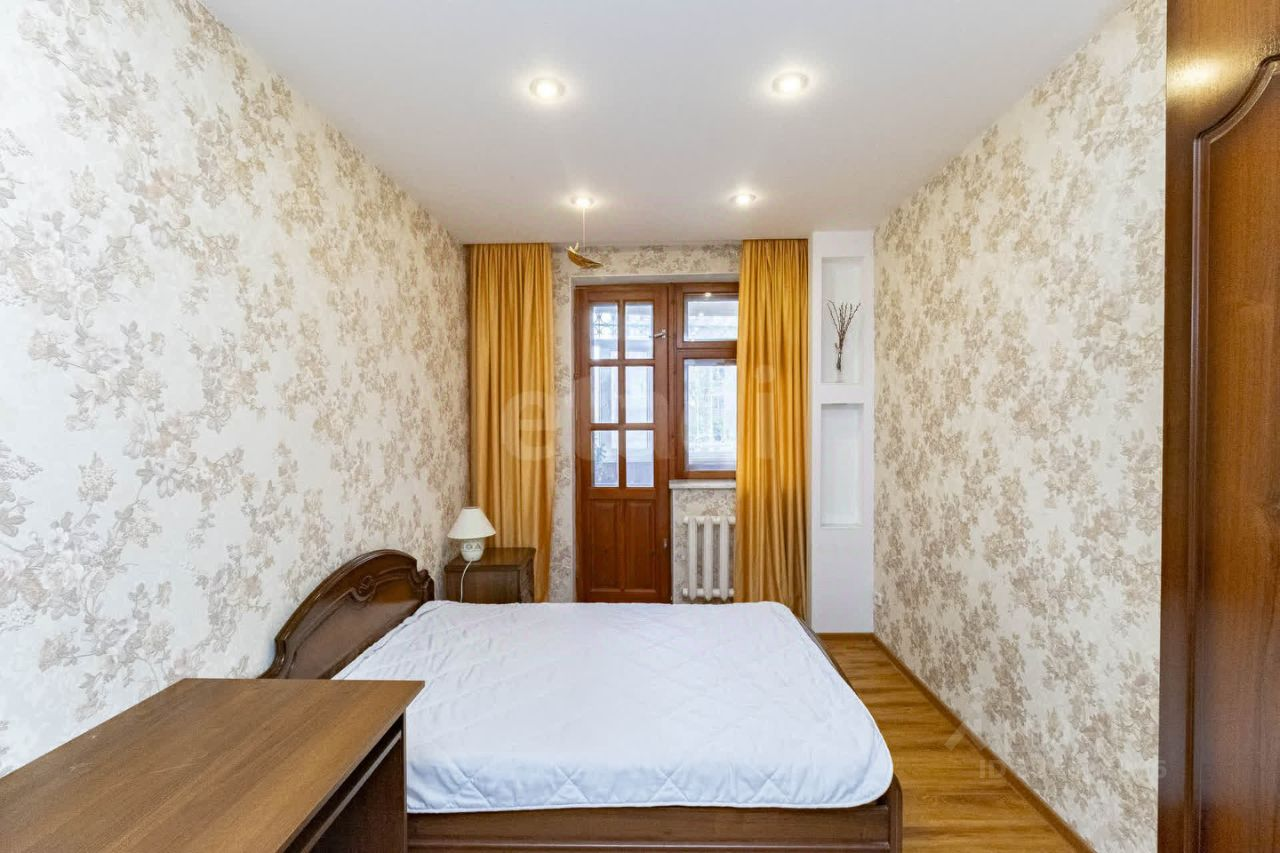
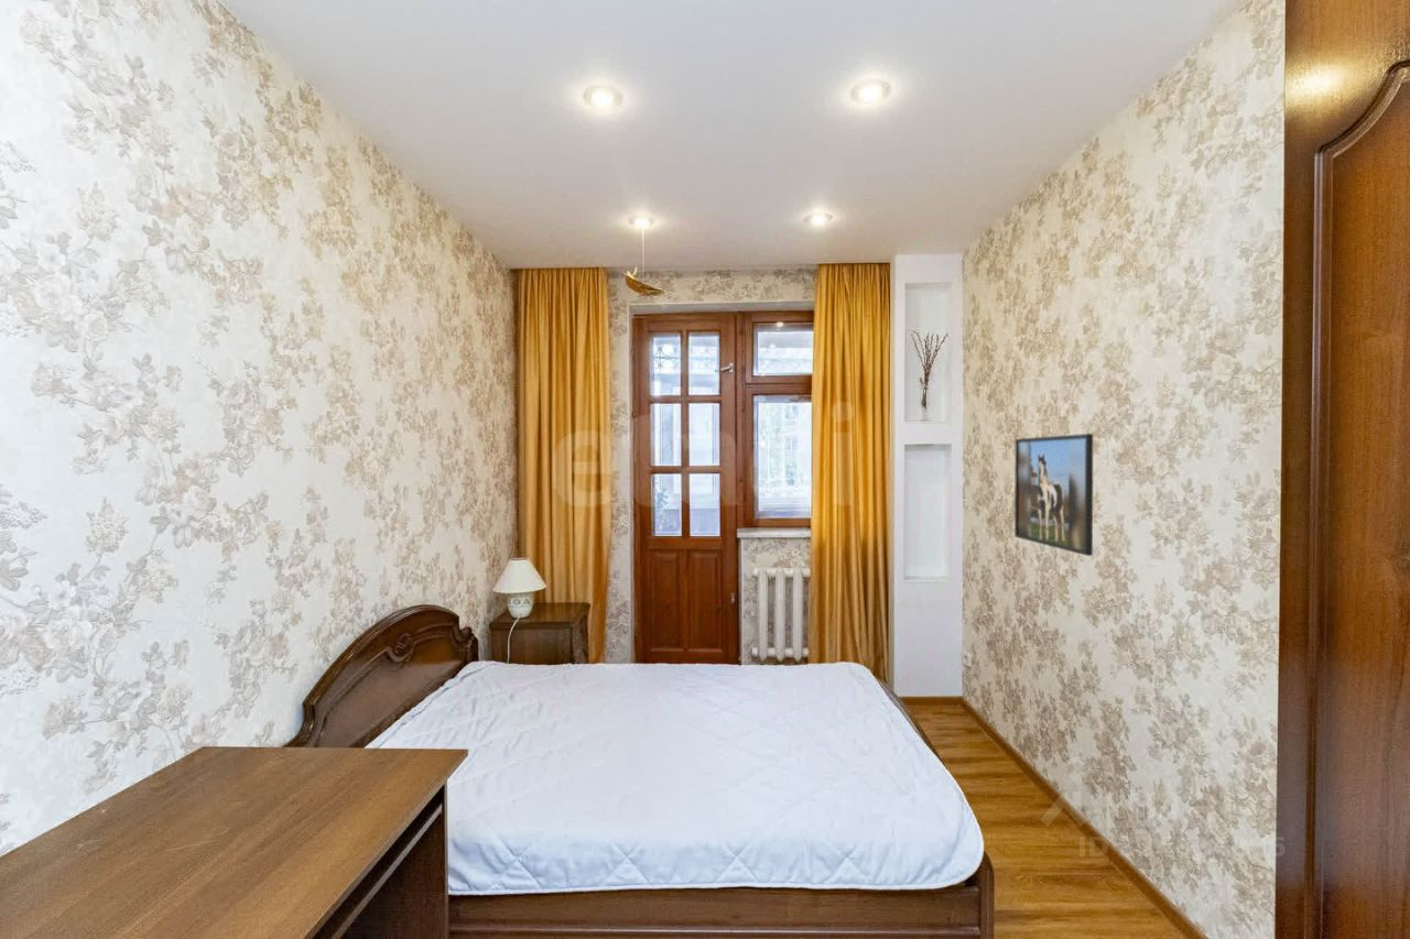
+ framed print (1049, 491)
